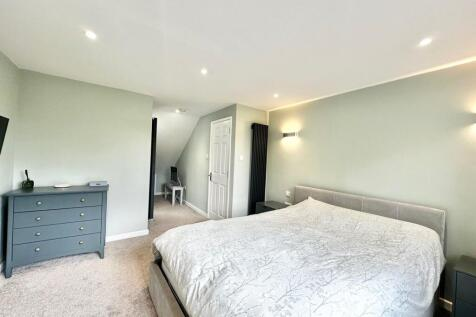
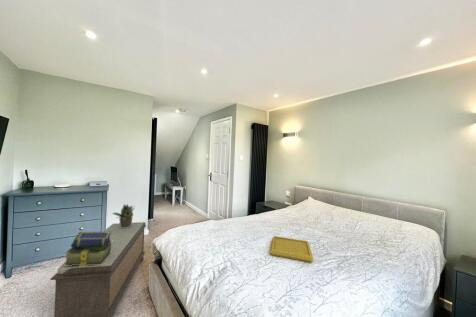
+ potted plant (123, 215)
+ bench (111, 263)
+ stack of books (91, 246)
+ serving tray (290, 247)
